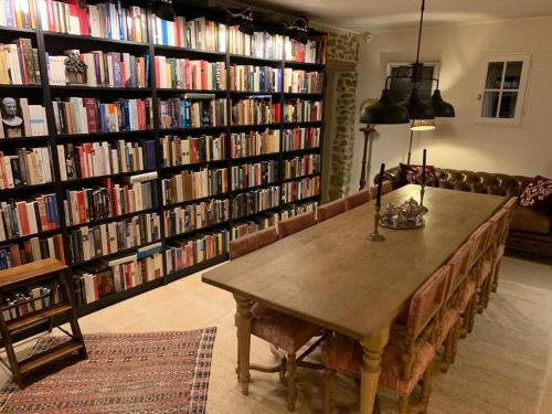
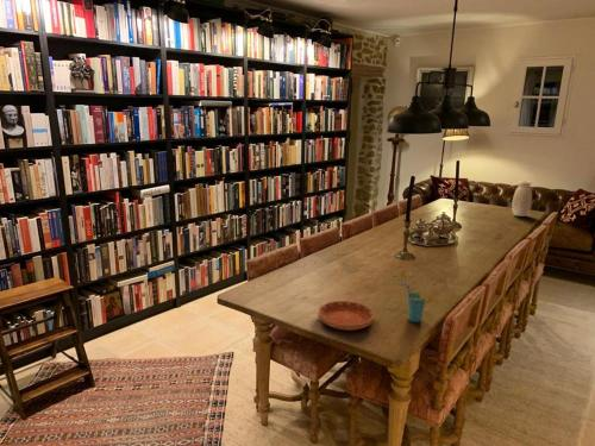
+ cup (413, 302)
+ vase (519, 199)
+ saucer (345, 315)
